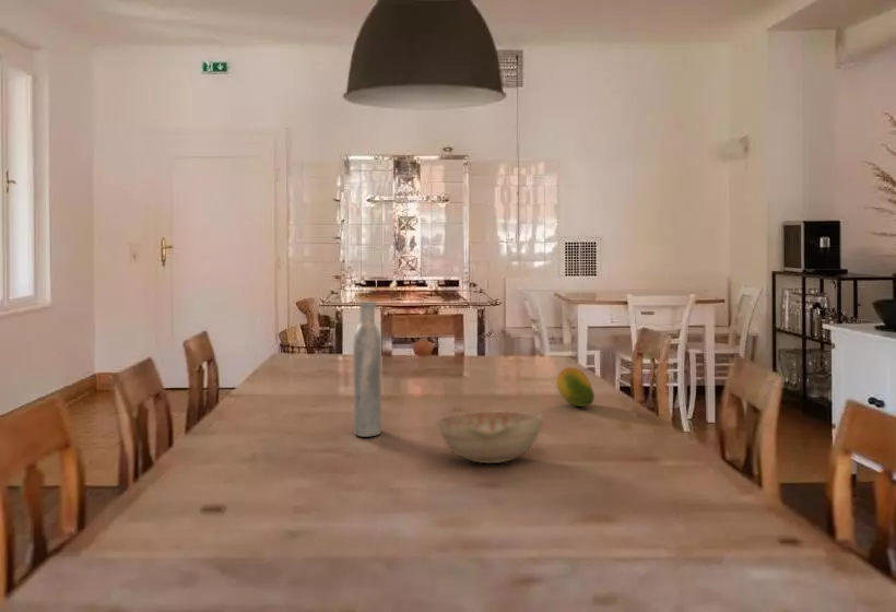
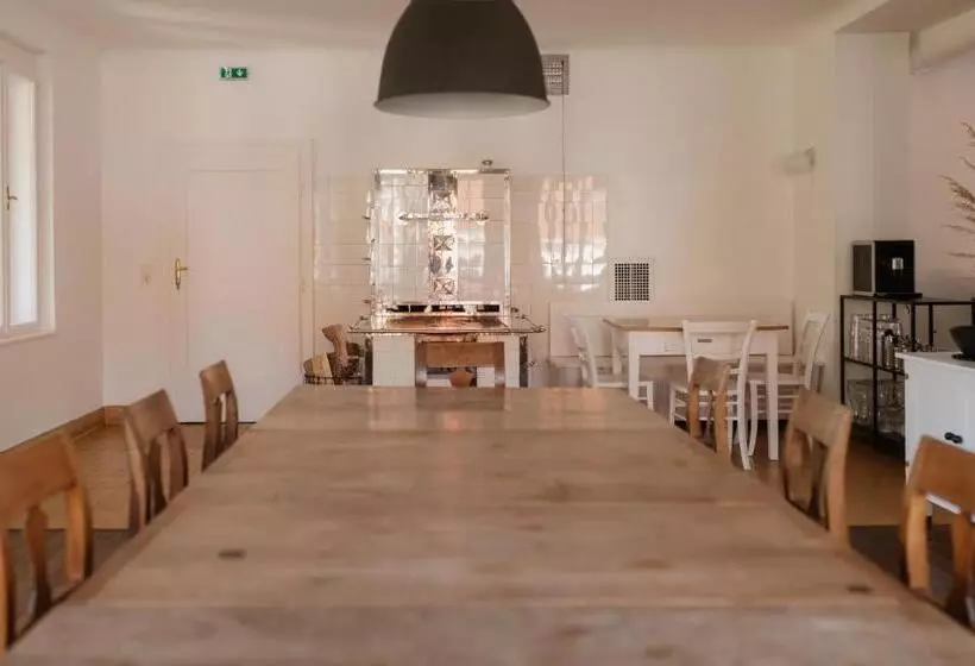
- bottle (367, 366)
- decorative bowl (490, 436)
- fruit (575, 387)
